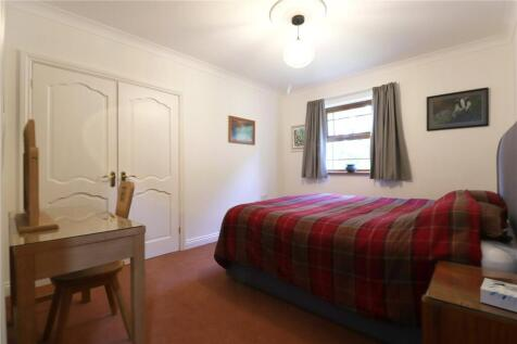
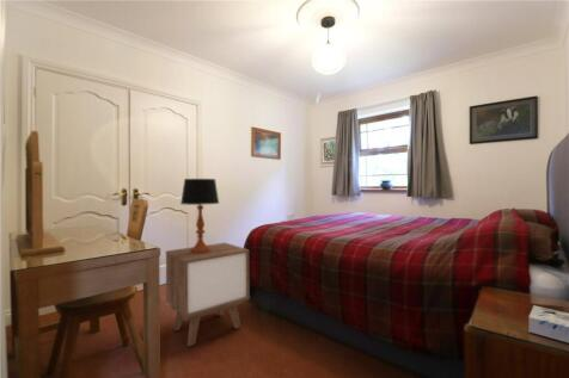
+ table lamp (200, 215)
+ nightstand (207, 289)
